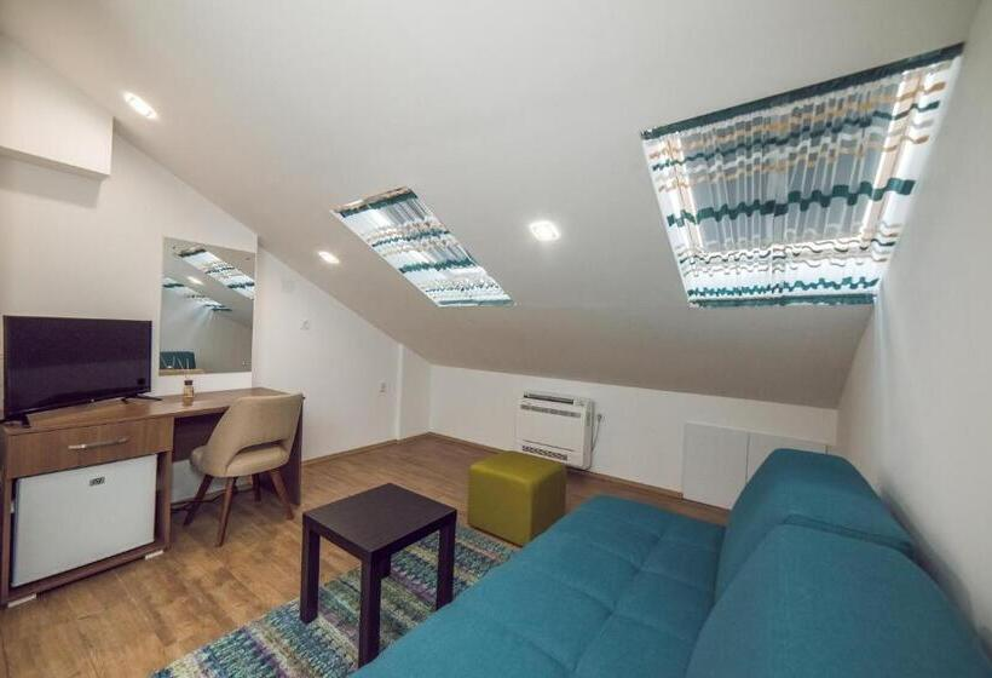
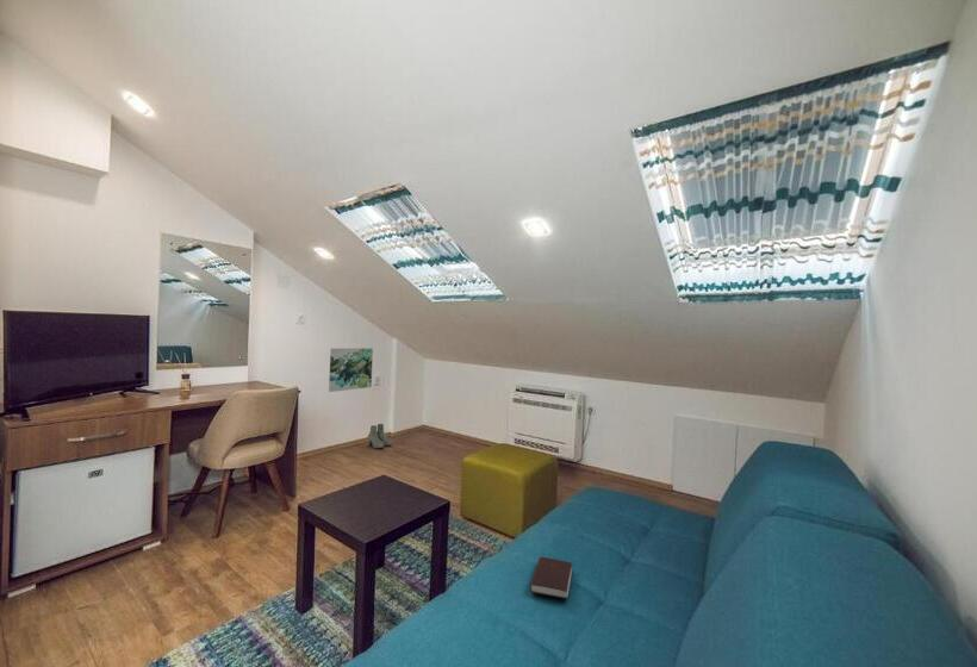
+ boots (379, 435)
+ wall art (351, 368)
+ book (552, 575)
